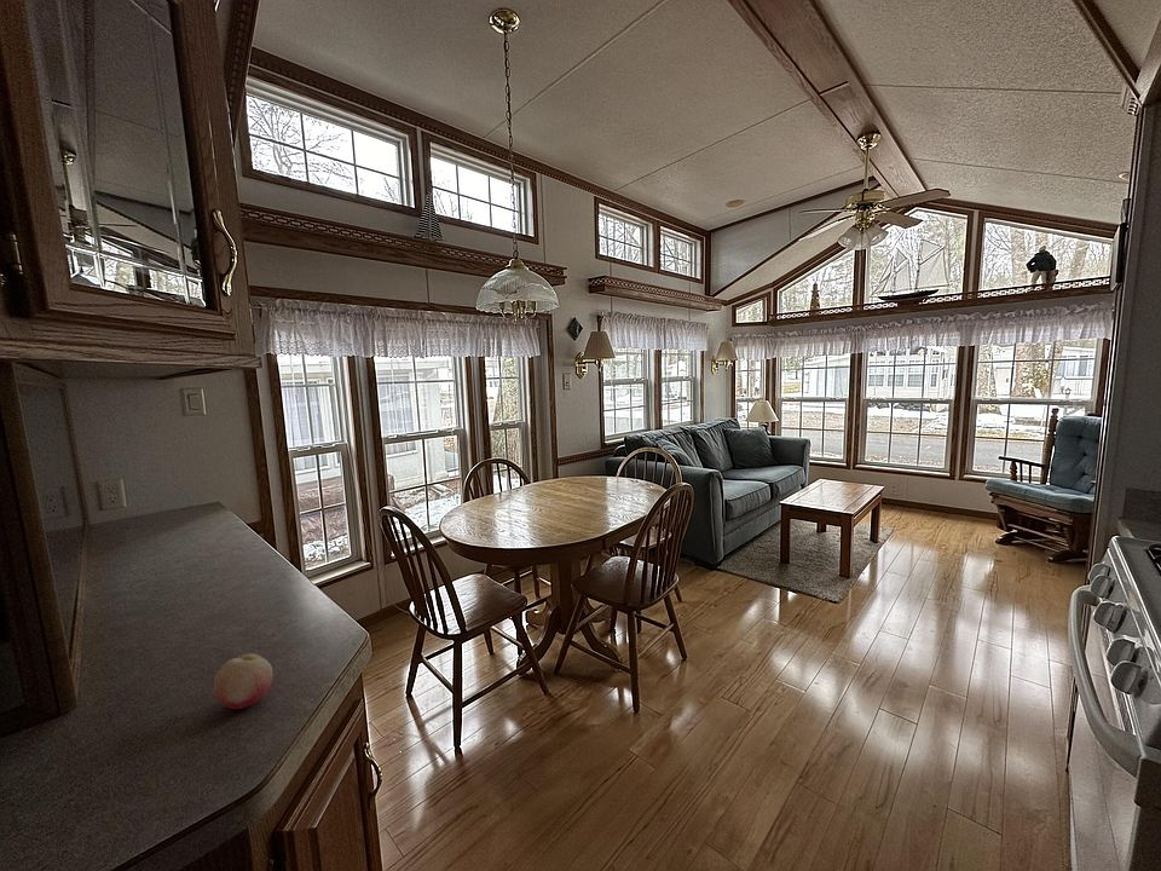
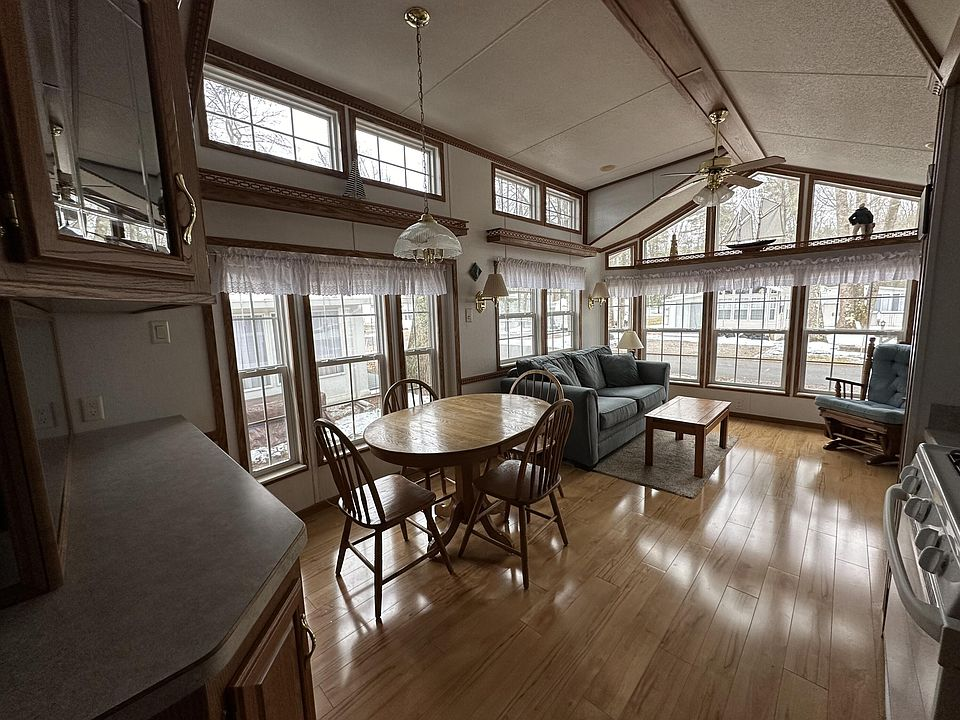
- fruit (243, 680)
